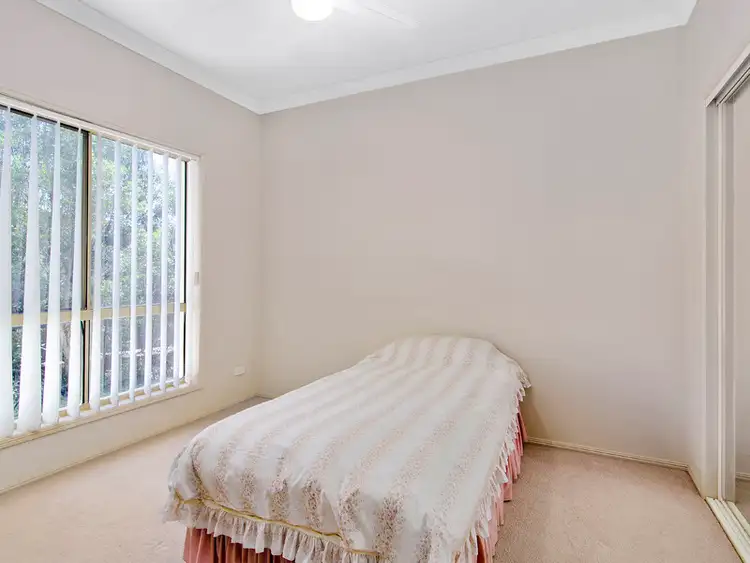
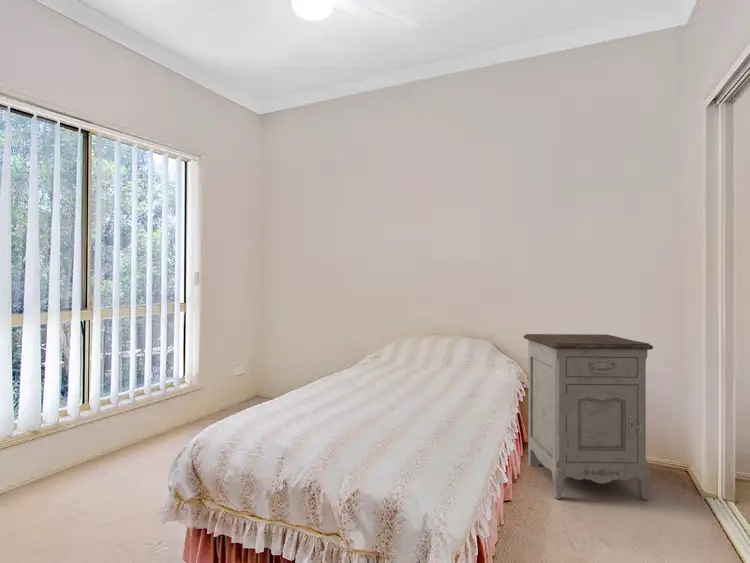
+ nightstand (586, 411)
